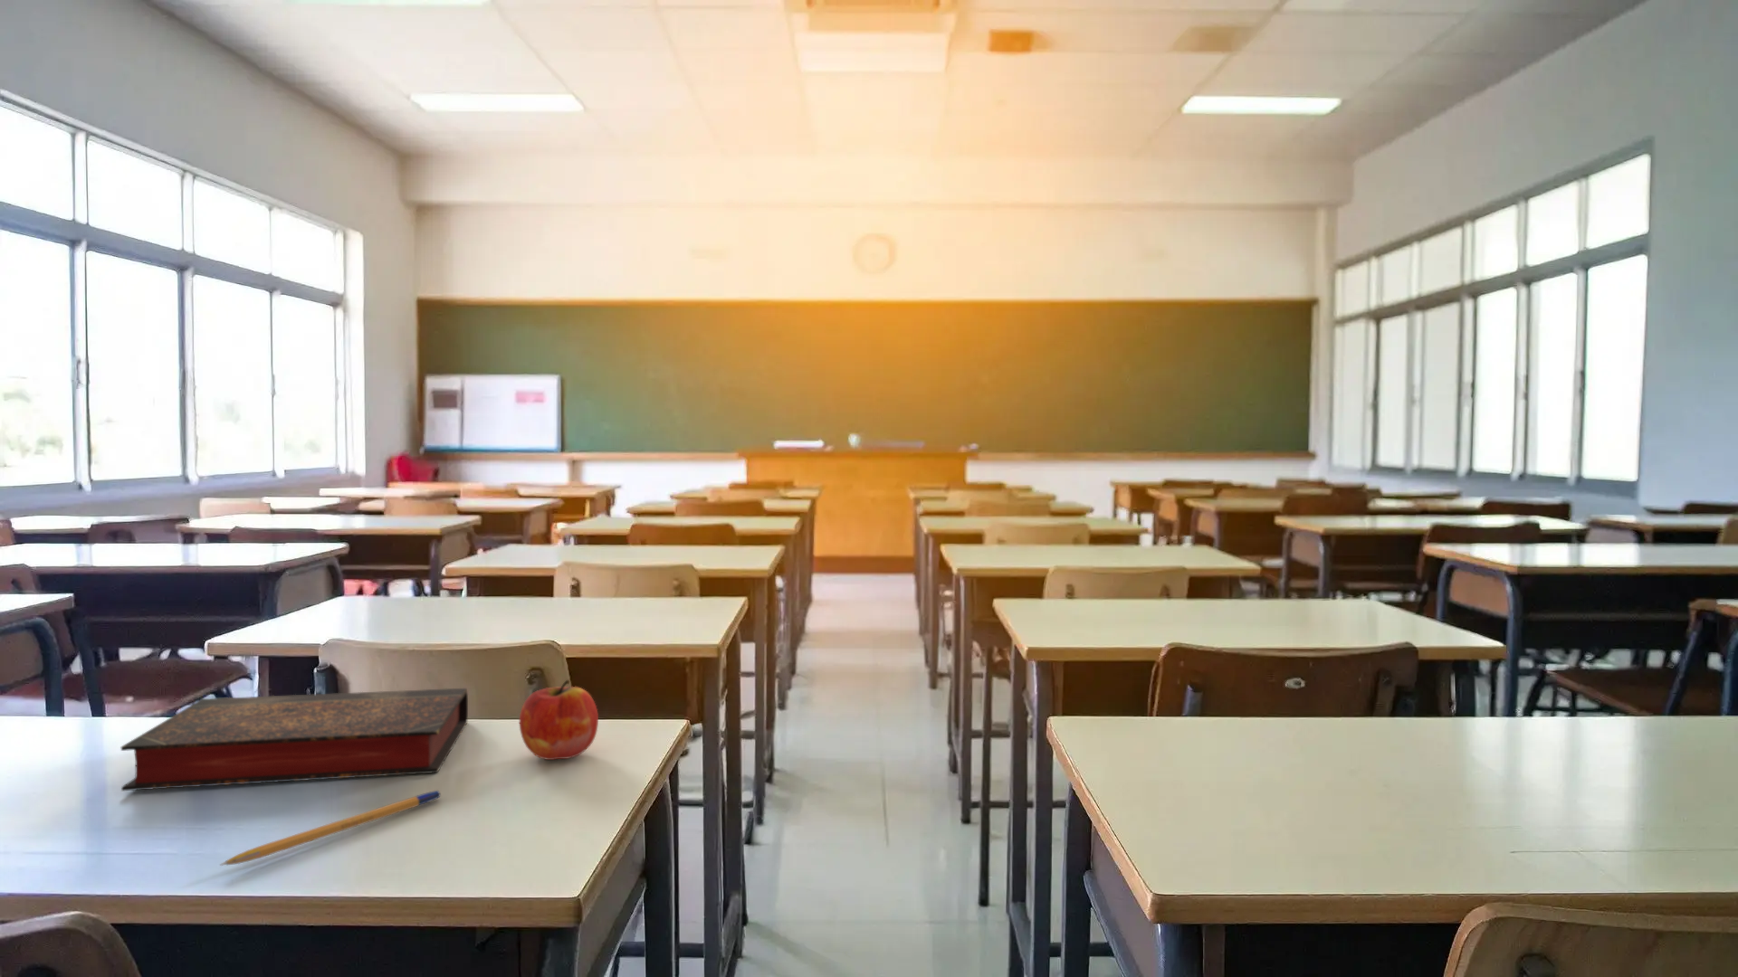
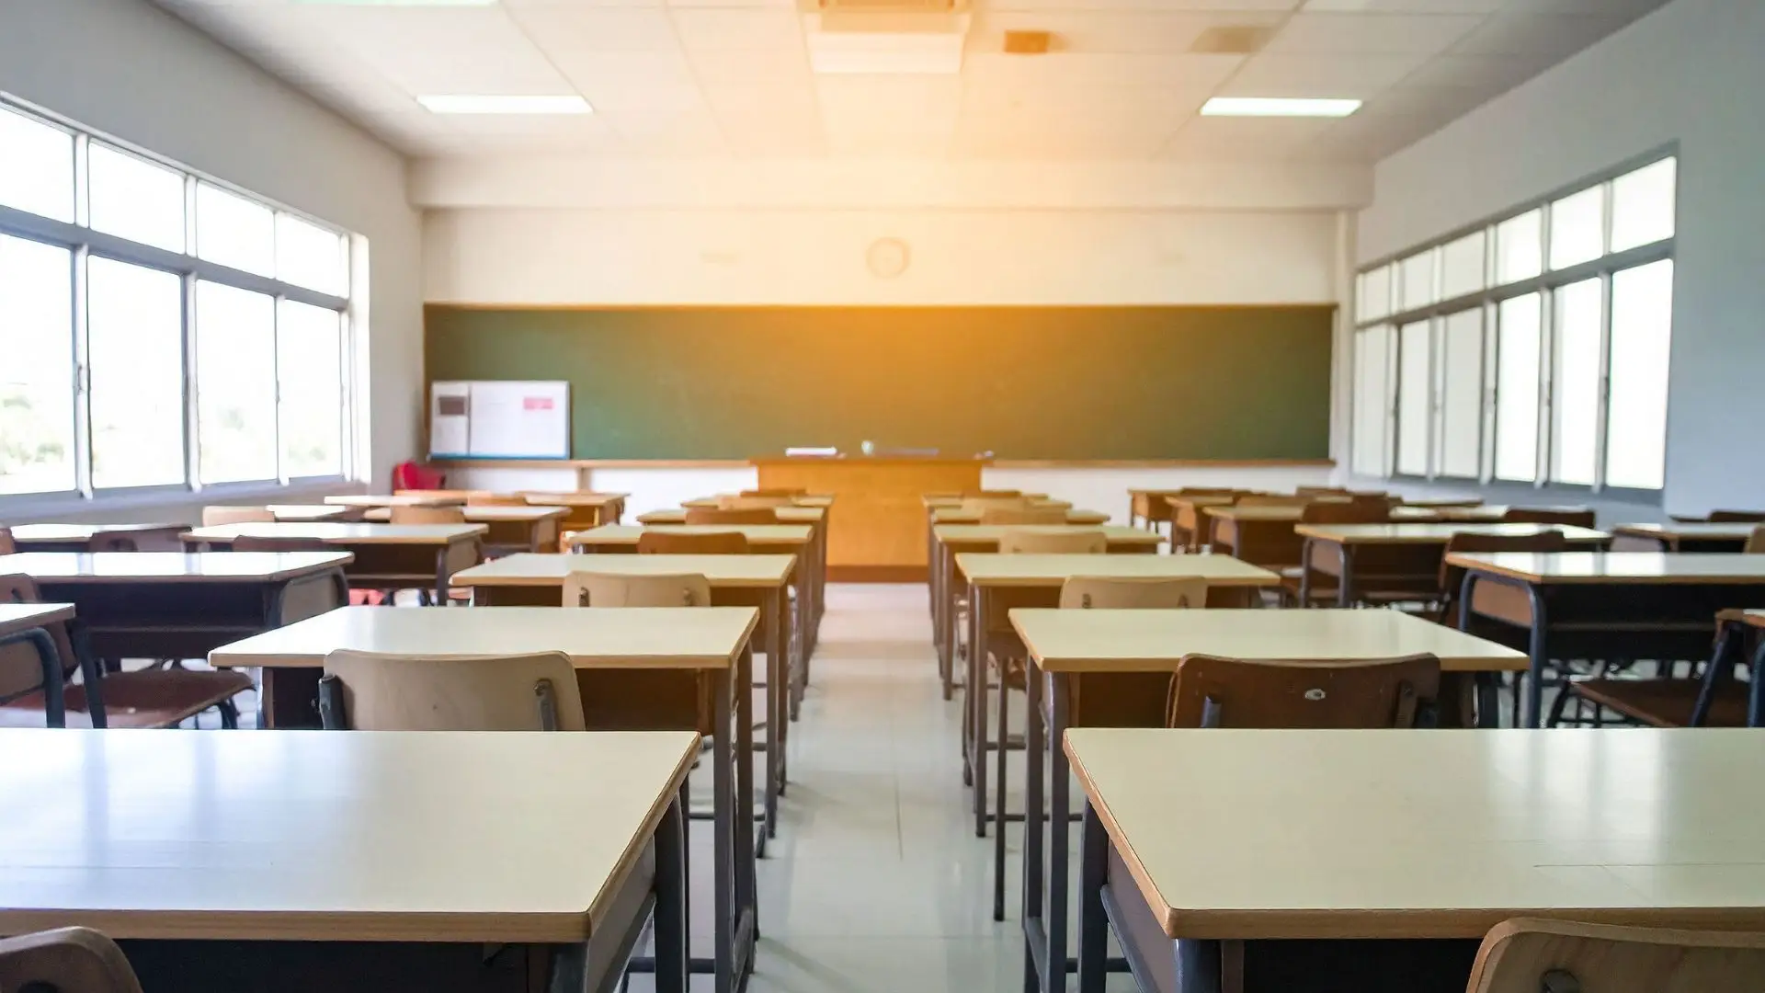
- pencil (339, 825)
- apple (559, 717)
- book (314, 732)
